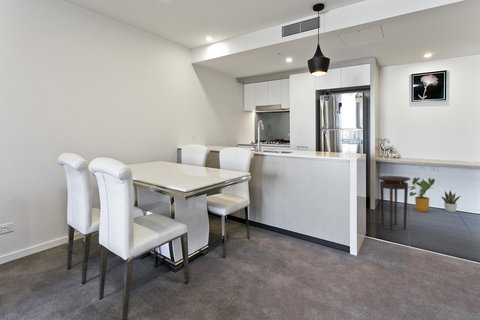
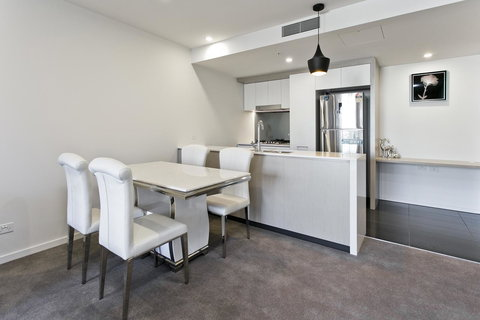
- stool (392, 202)
- house plant (420, 194)
- potted plant (451, 200)
